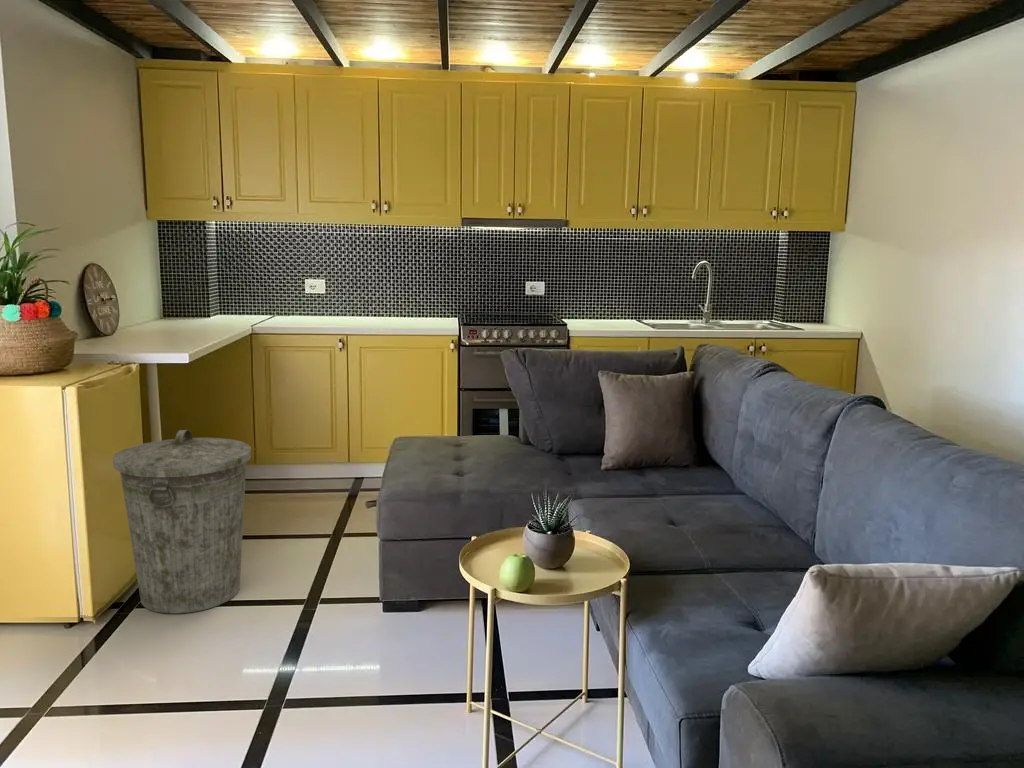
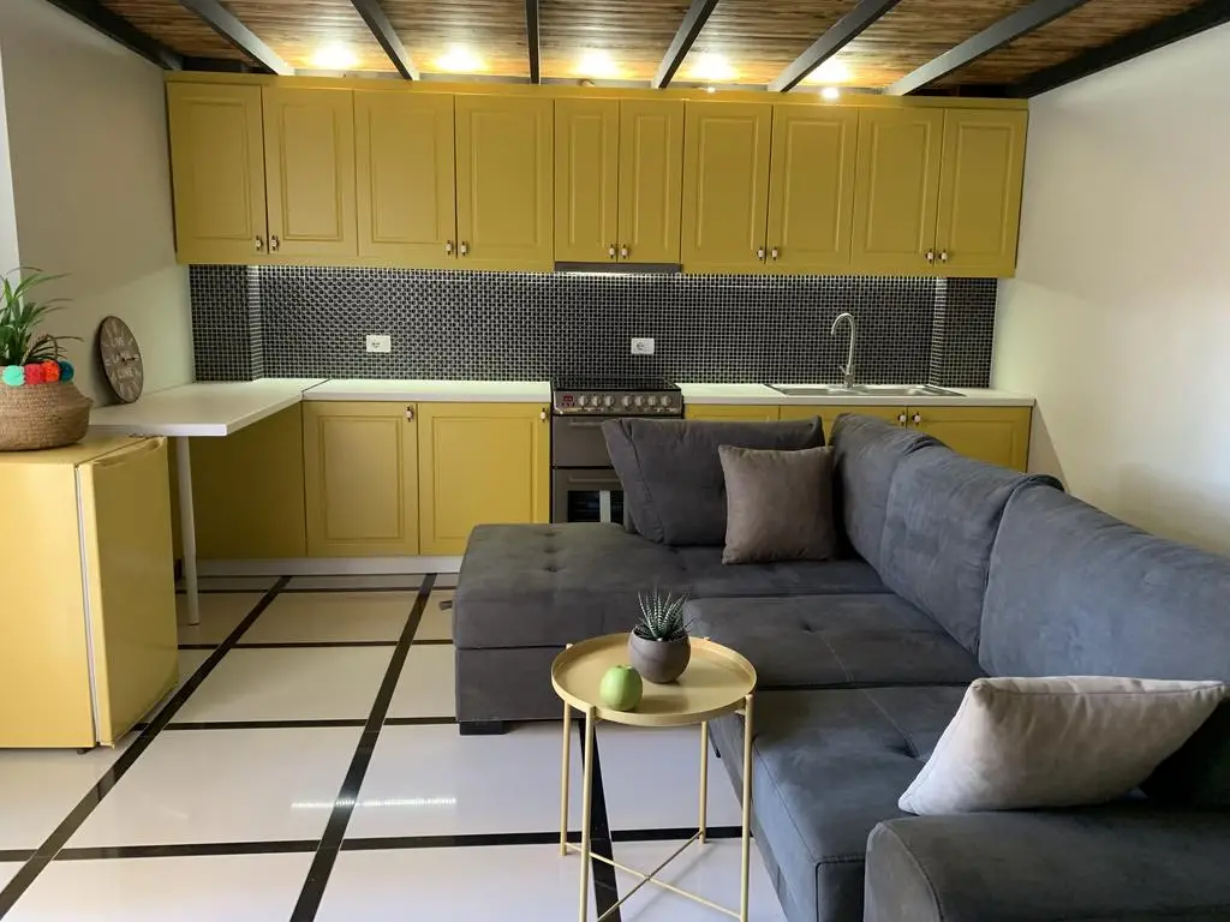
- trash can (187, 513)
